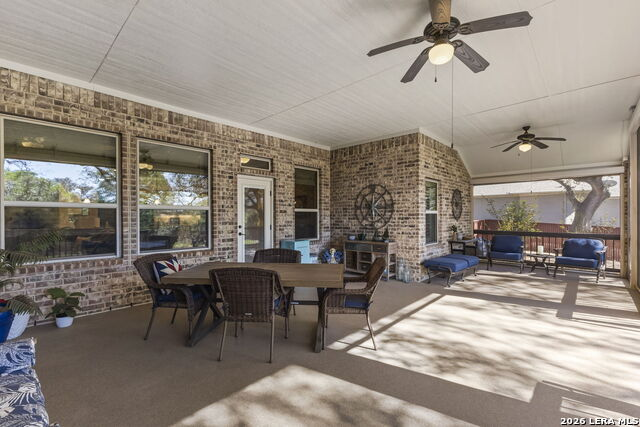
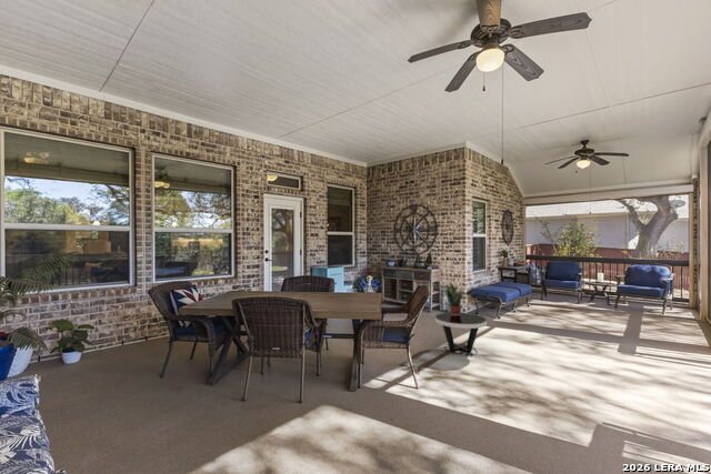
+ side table (460, 327)
+ potted plant (457, 297)
